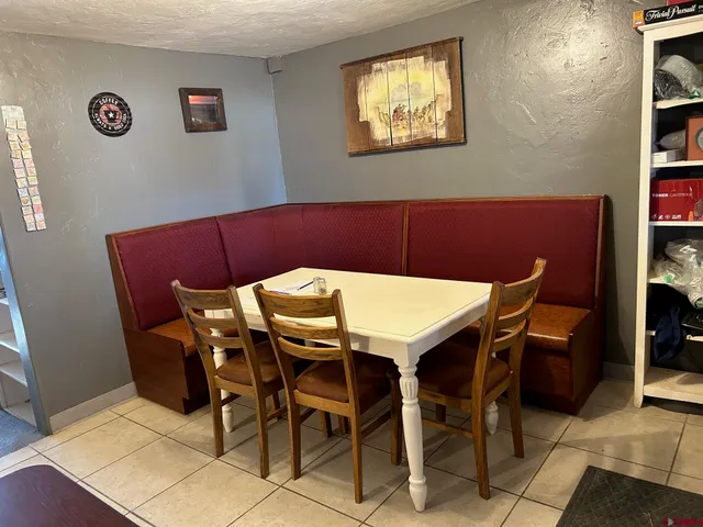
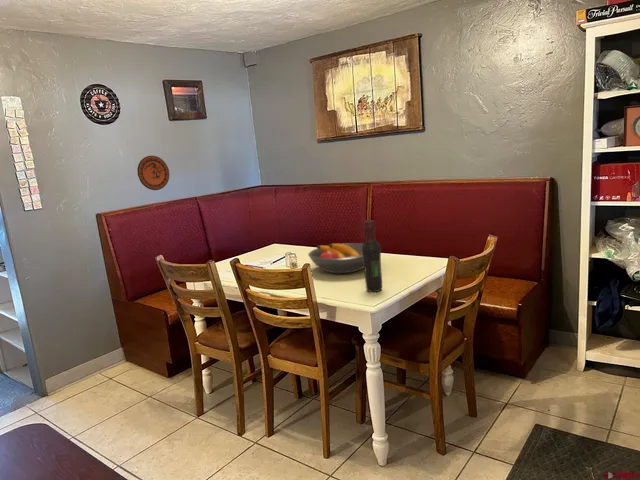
+ wine bottle (371, 256)
+ fruit bowl (343, 257)
+ decorative plate (153, 173)
